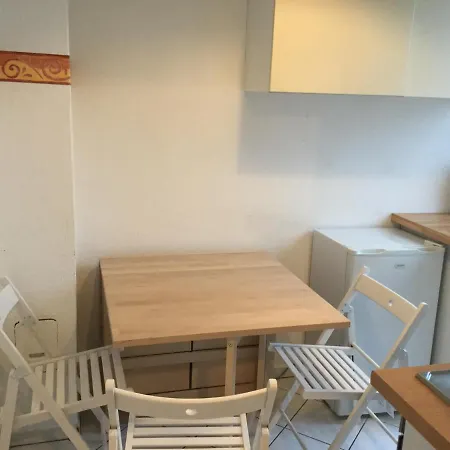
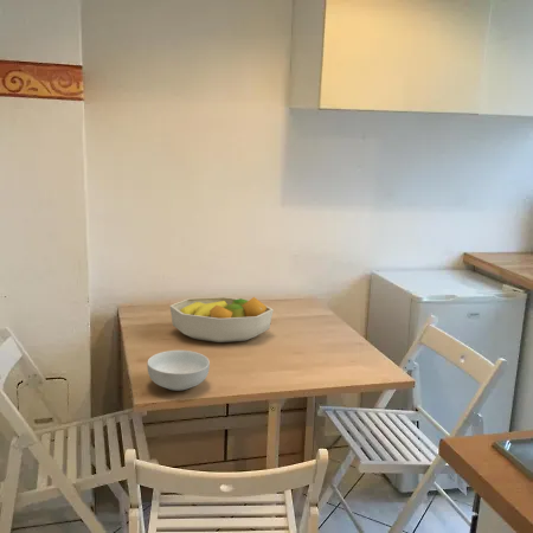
+ fruit bowl (220, 314)
+ cereal bowl (178, 372)
